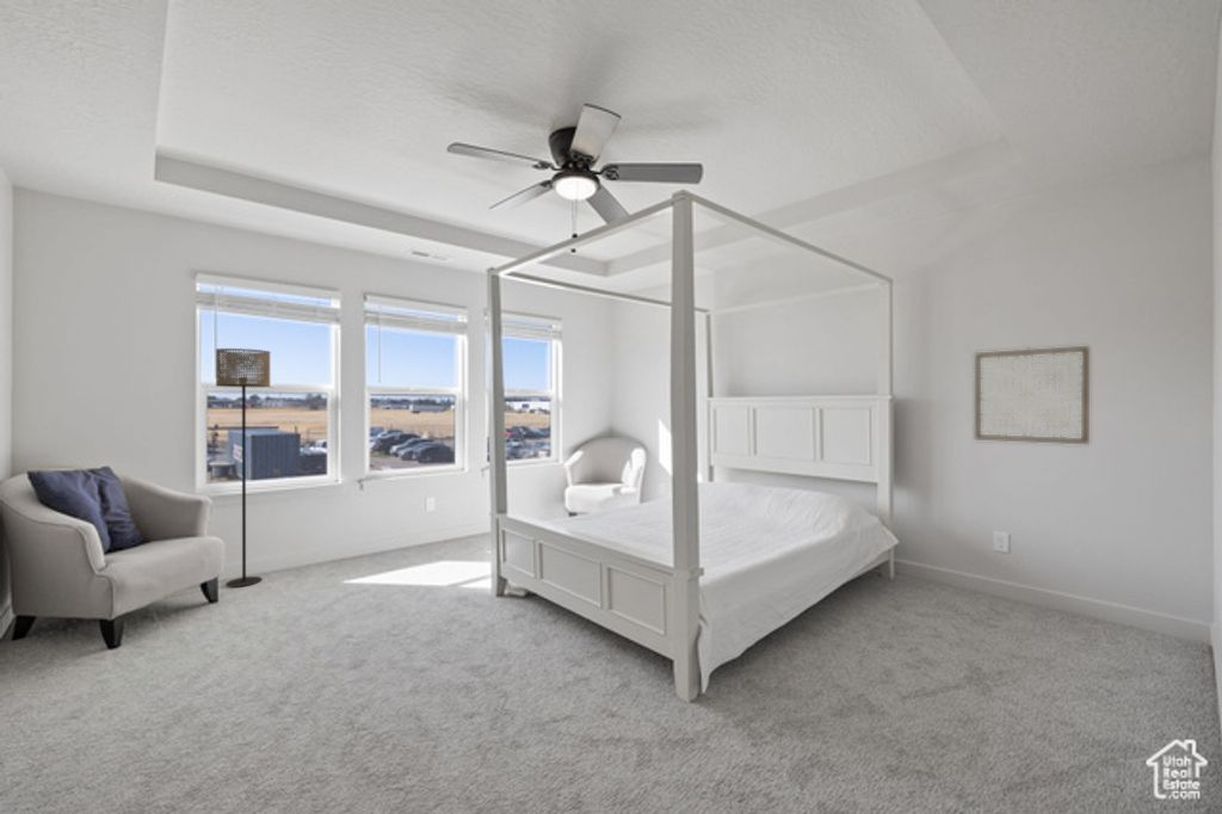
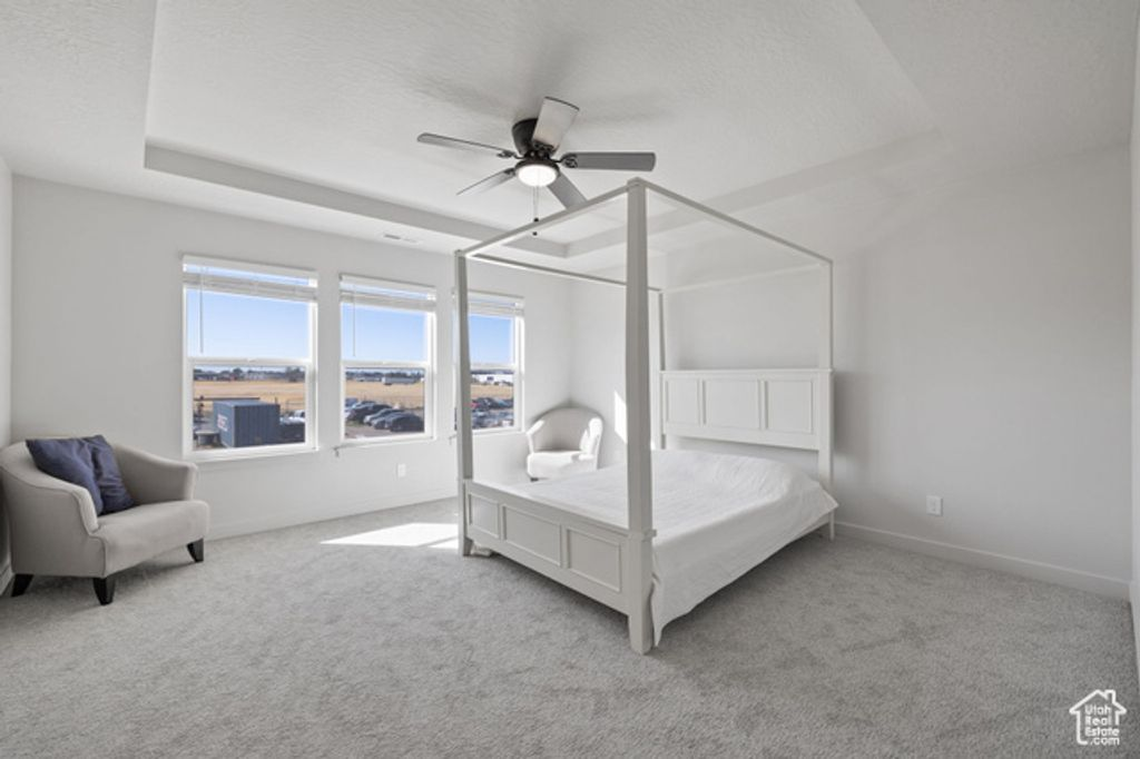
- floor lamp (243, 465)
- wall art (1027, 393)
